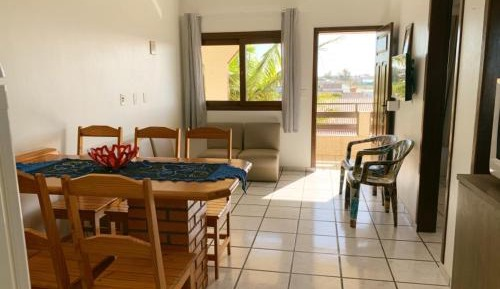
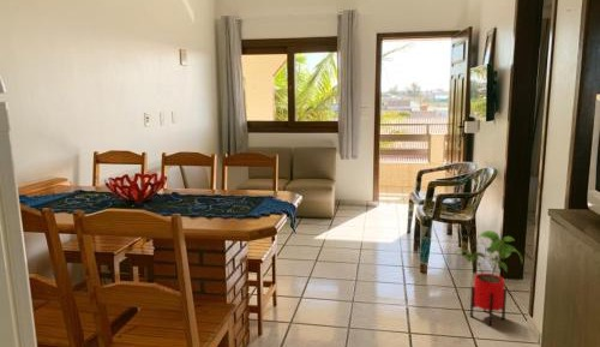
+ house plant (488, 274)
